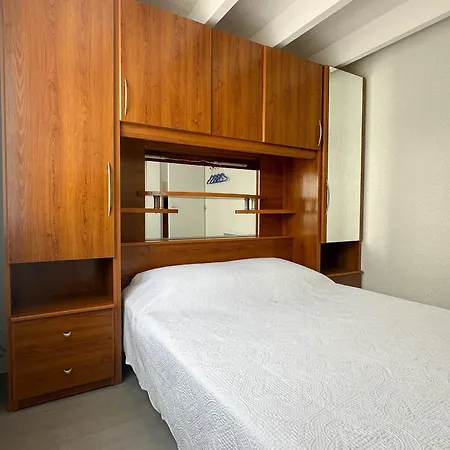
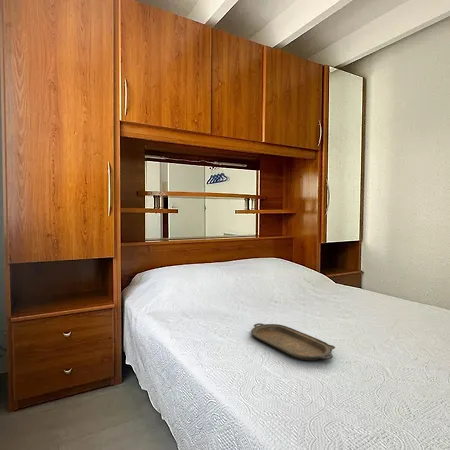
+ serving tray (288, 341)
